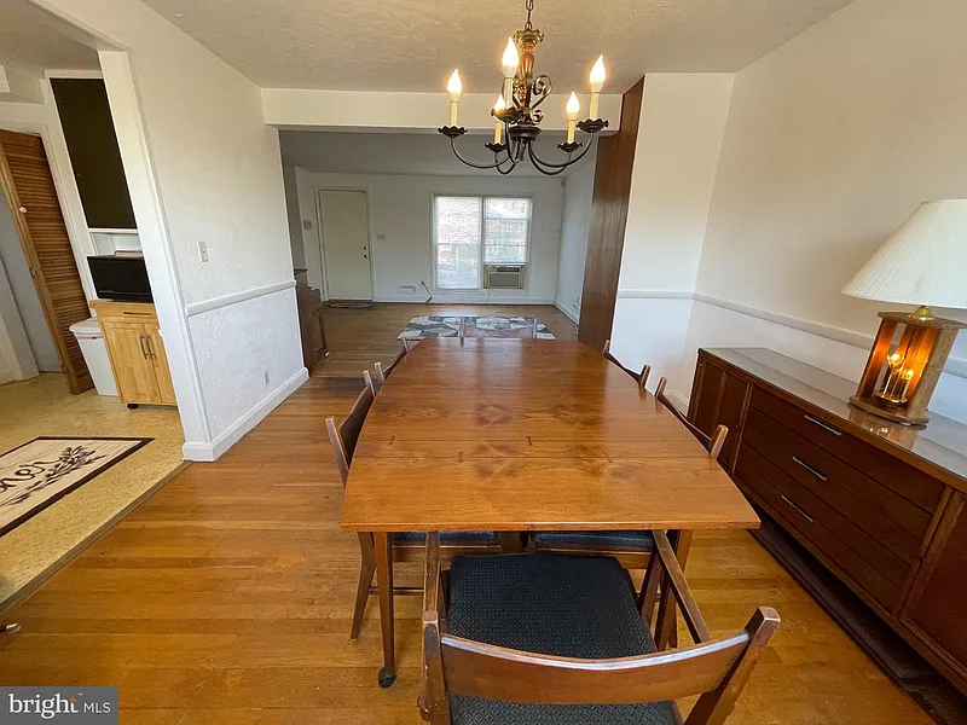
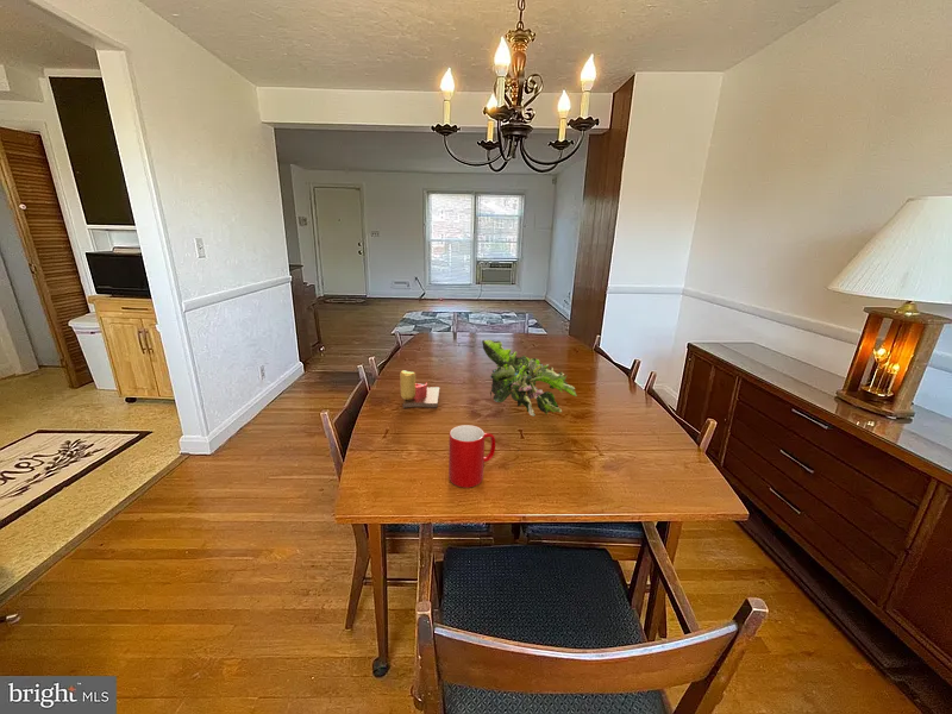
+ cup (474, 455)
+ candle (420, 384)
+ plant (533, 382)
